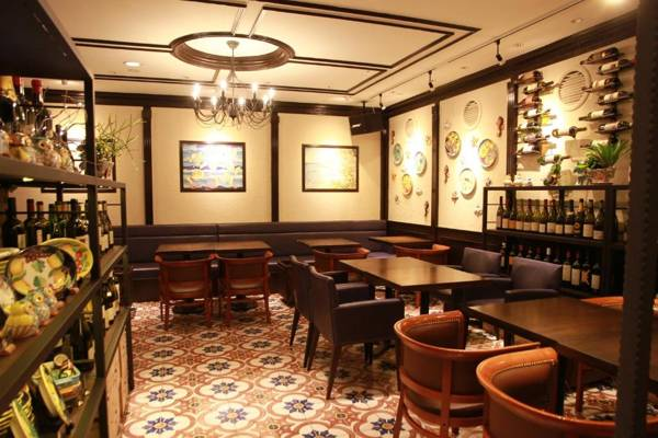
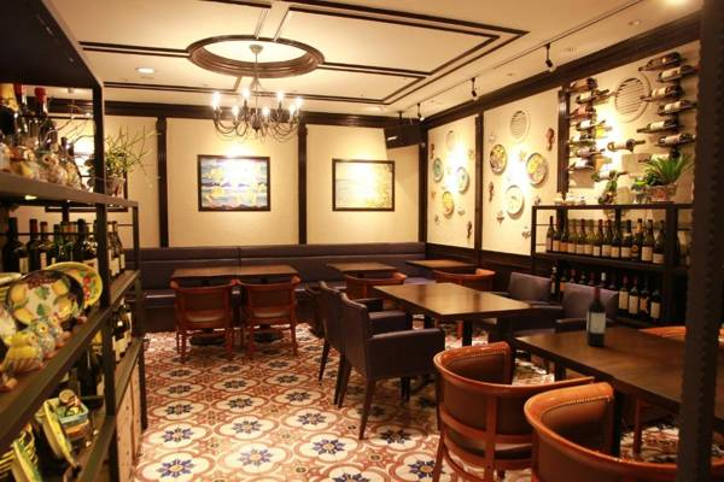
+ wine bottle (596, 315)
